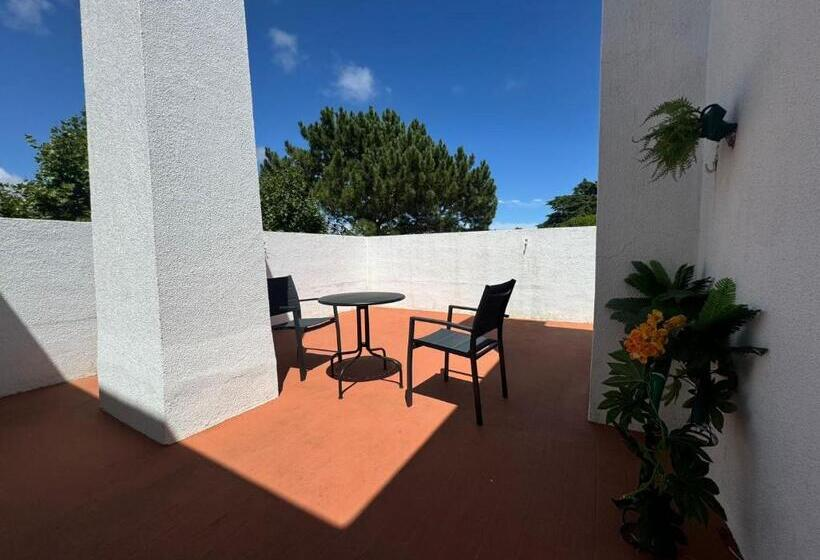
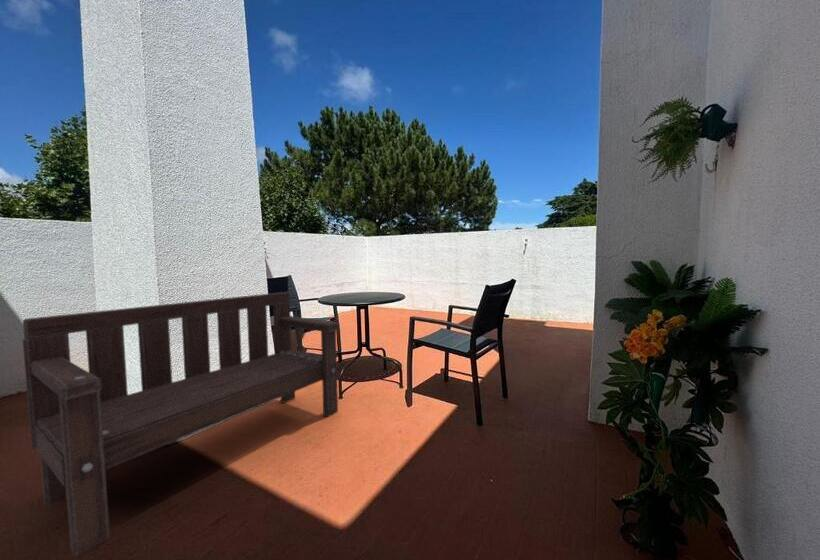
+ garden bench (218, 377)
